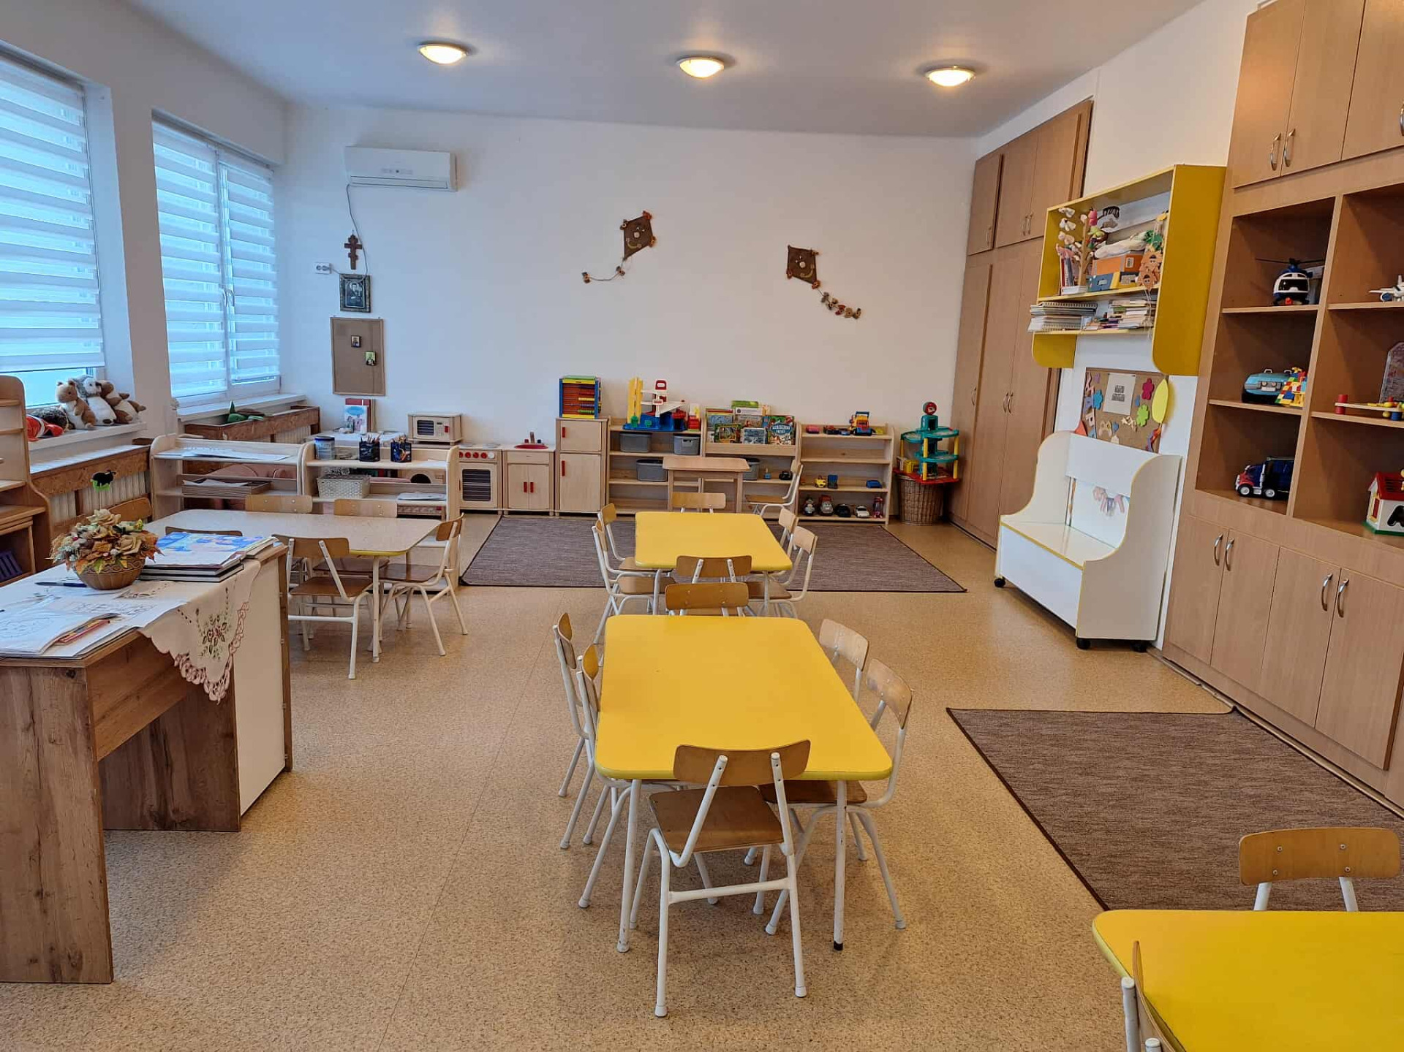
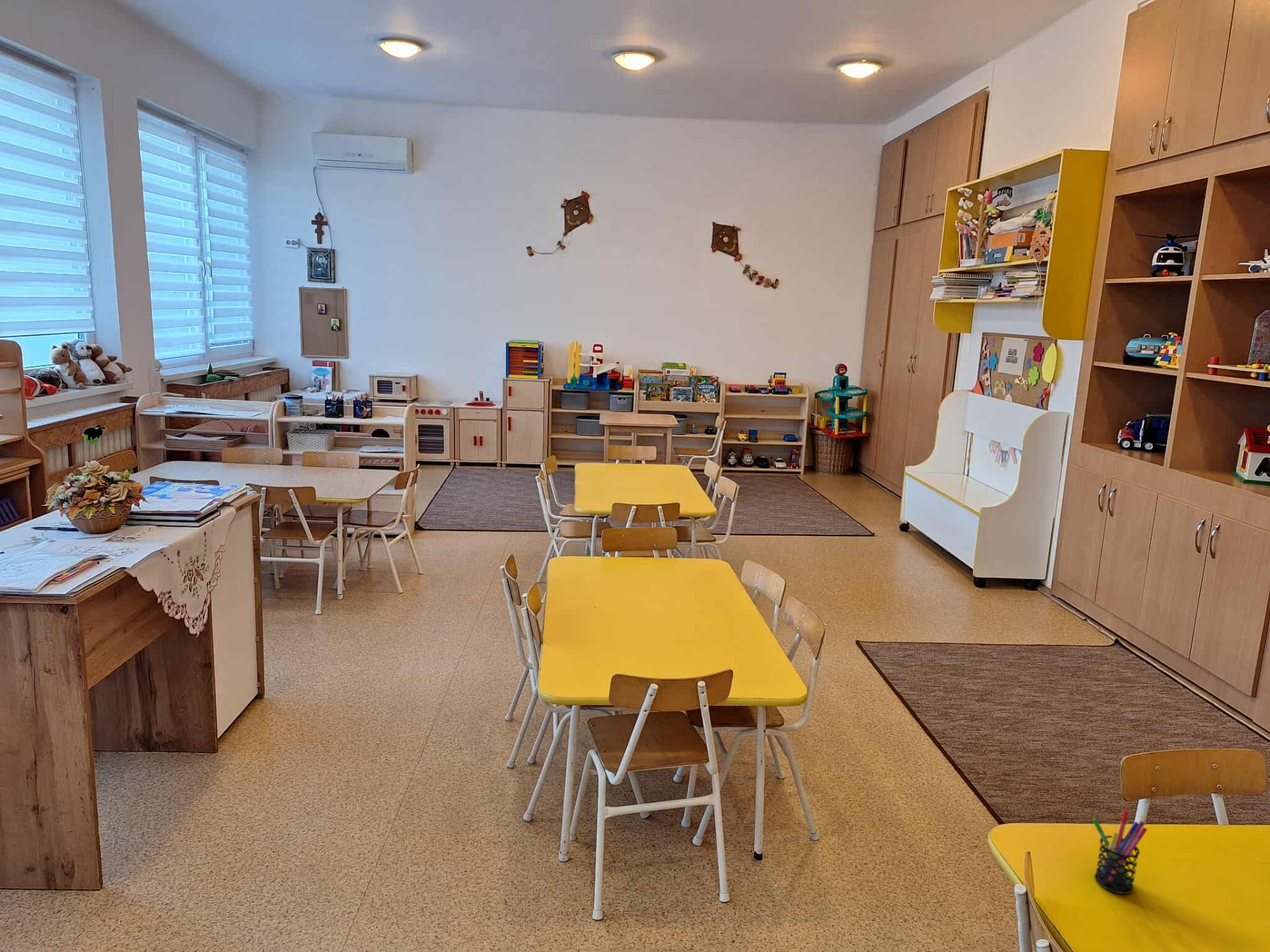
+ pen holder (1115, 848)
